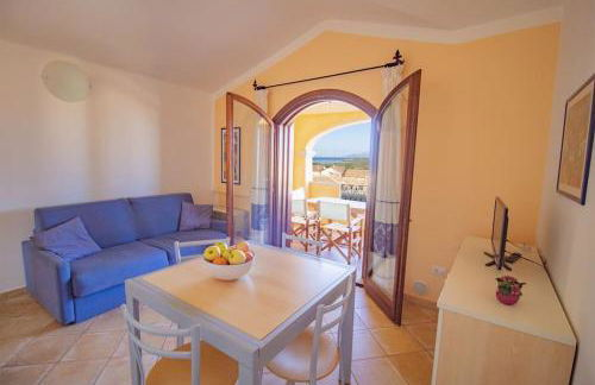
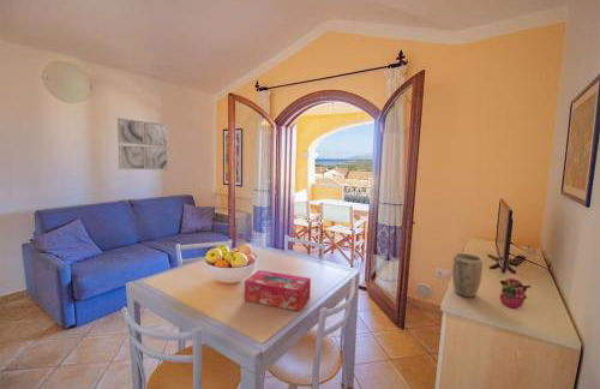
+ tissue box (277, 288)
+ plant pot (466, 275)
+ wall art (144, 144)
